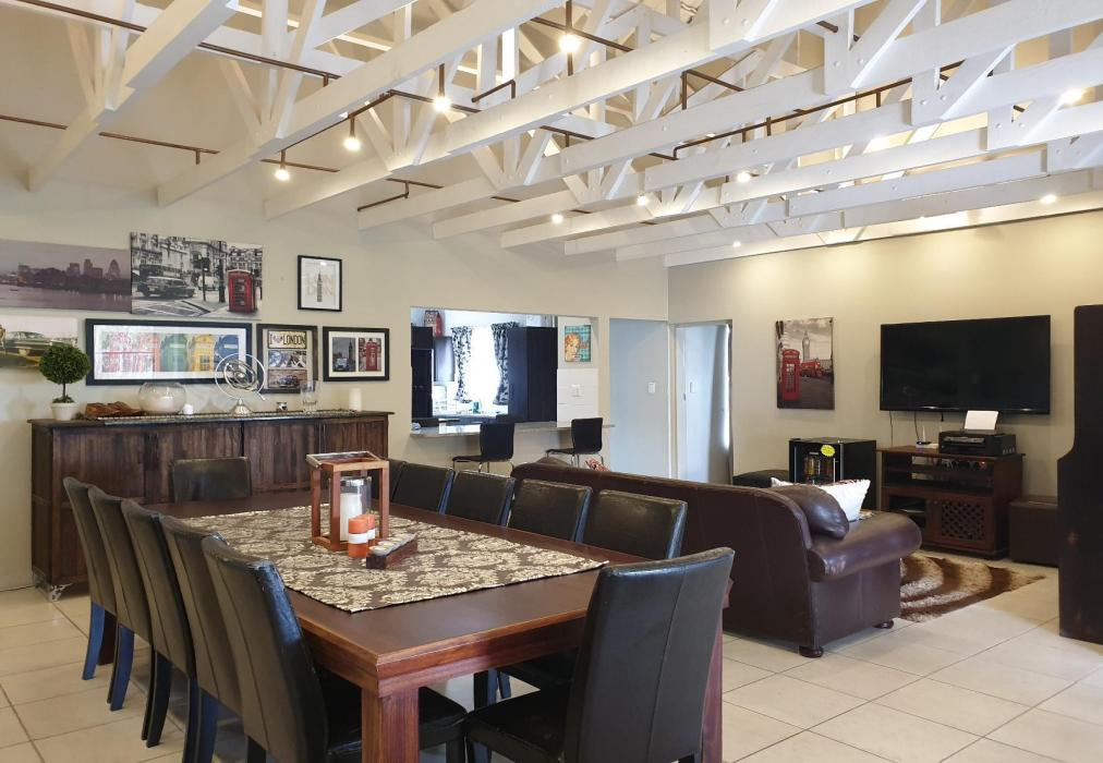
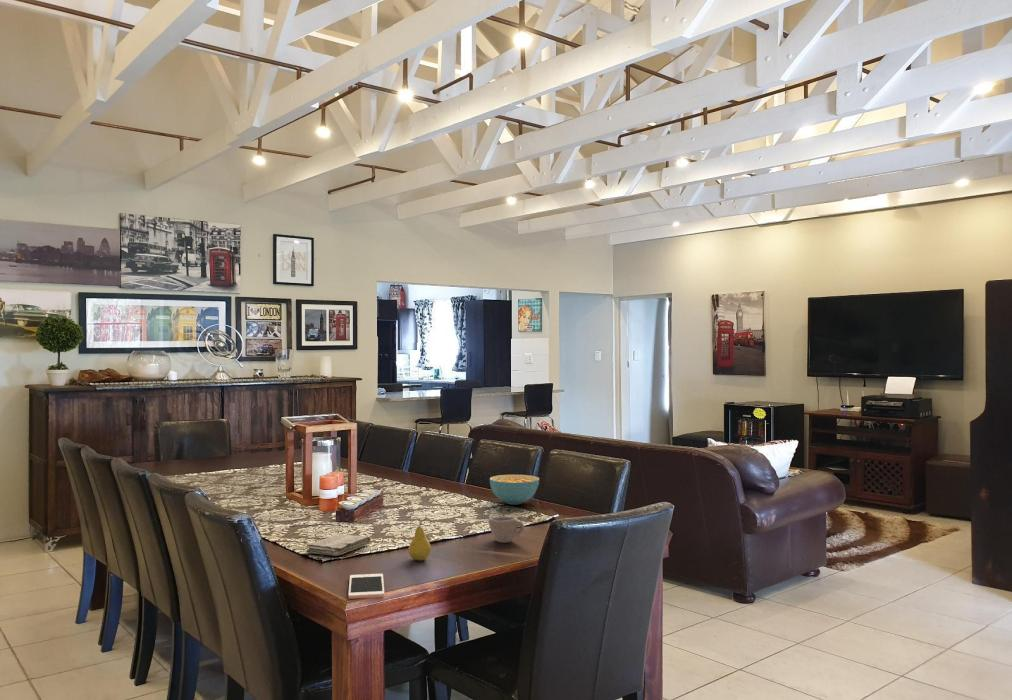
+ washcloth (338, 543)
+ cup (507, 530)
+ cell phone (366, 585)
+ fruit (419, 538)
+ cereal bowl (514, 490)
